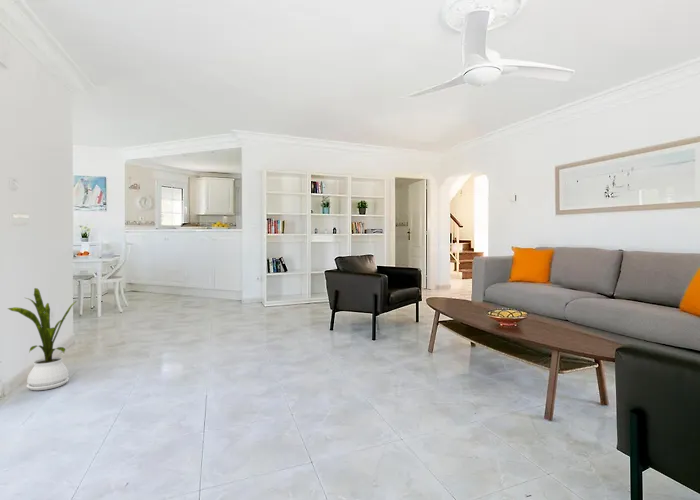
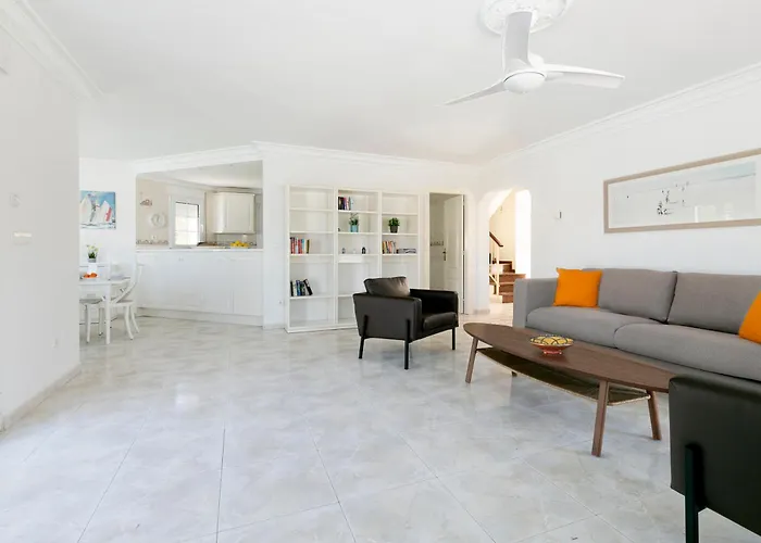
- house plant (45, 335)
